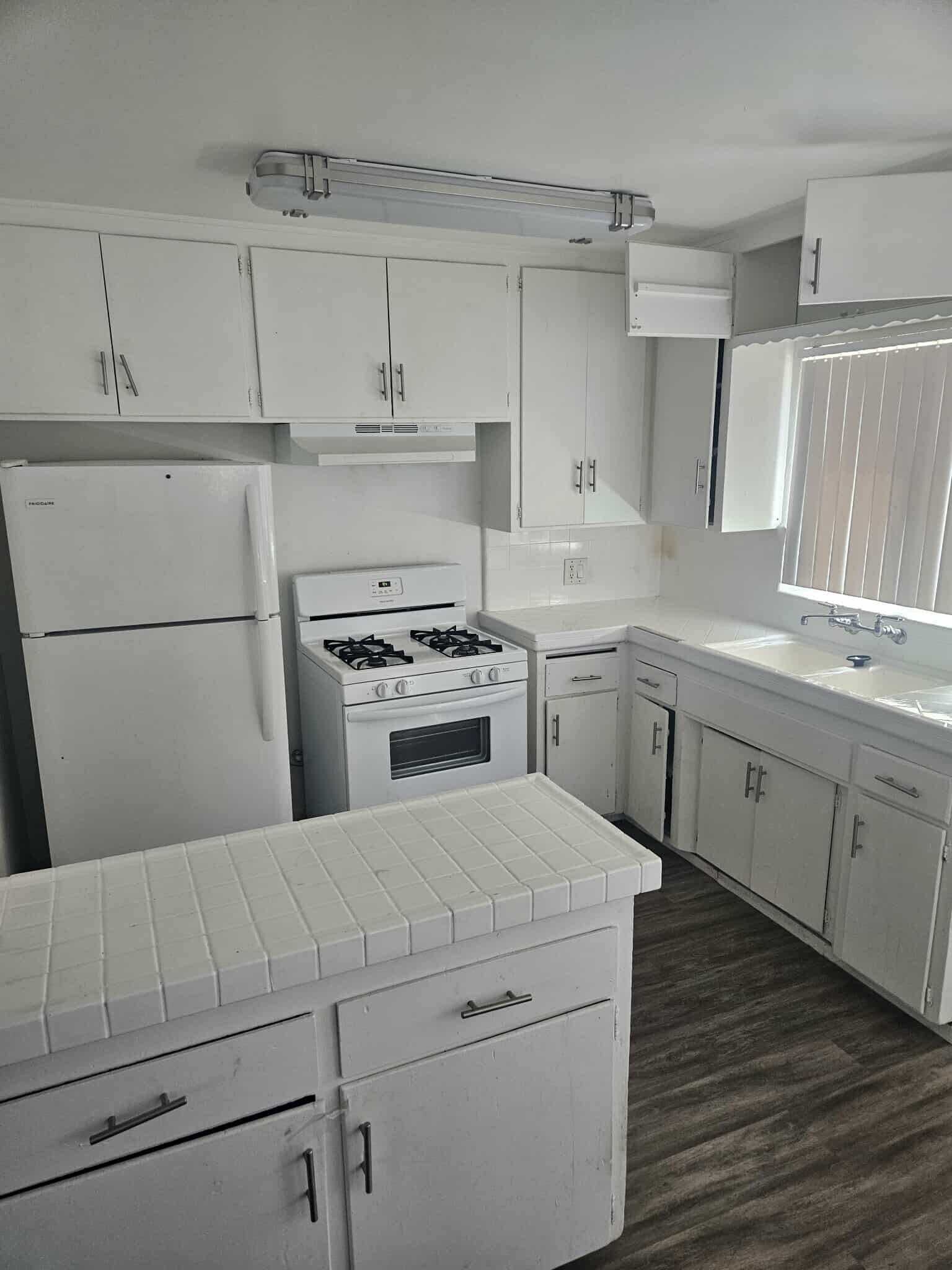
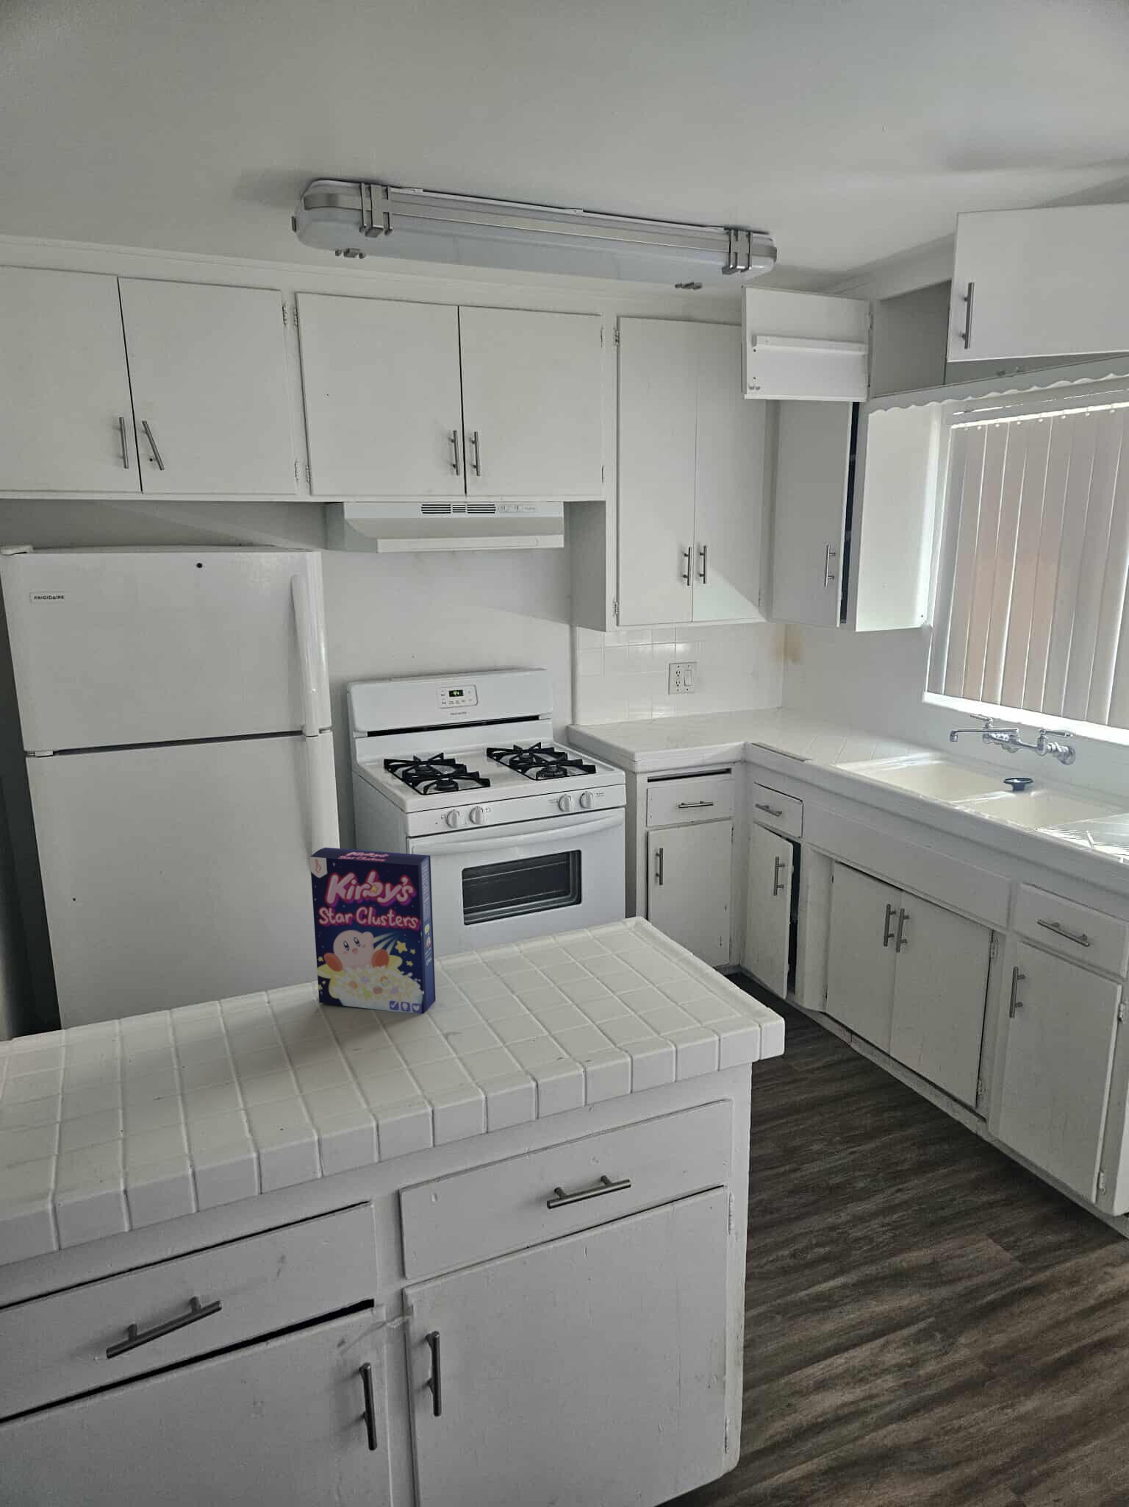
+ cereal box (374, 929)
